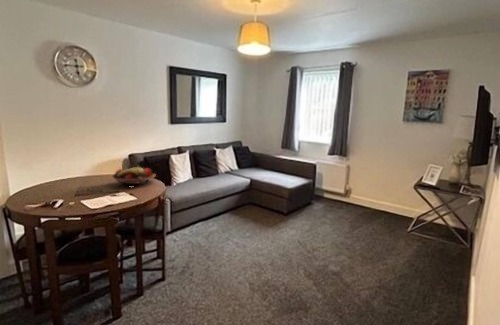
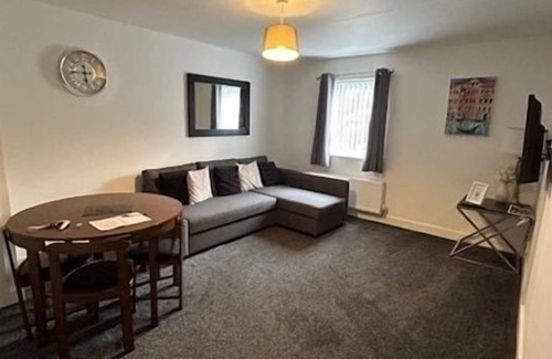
- fruit basket (135, 175)
